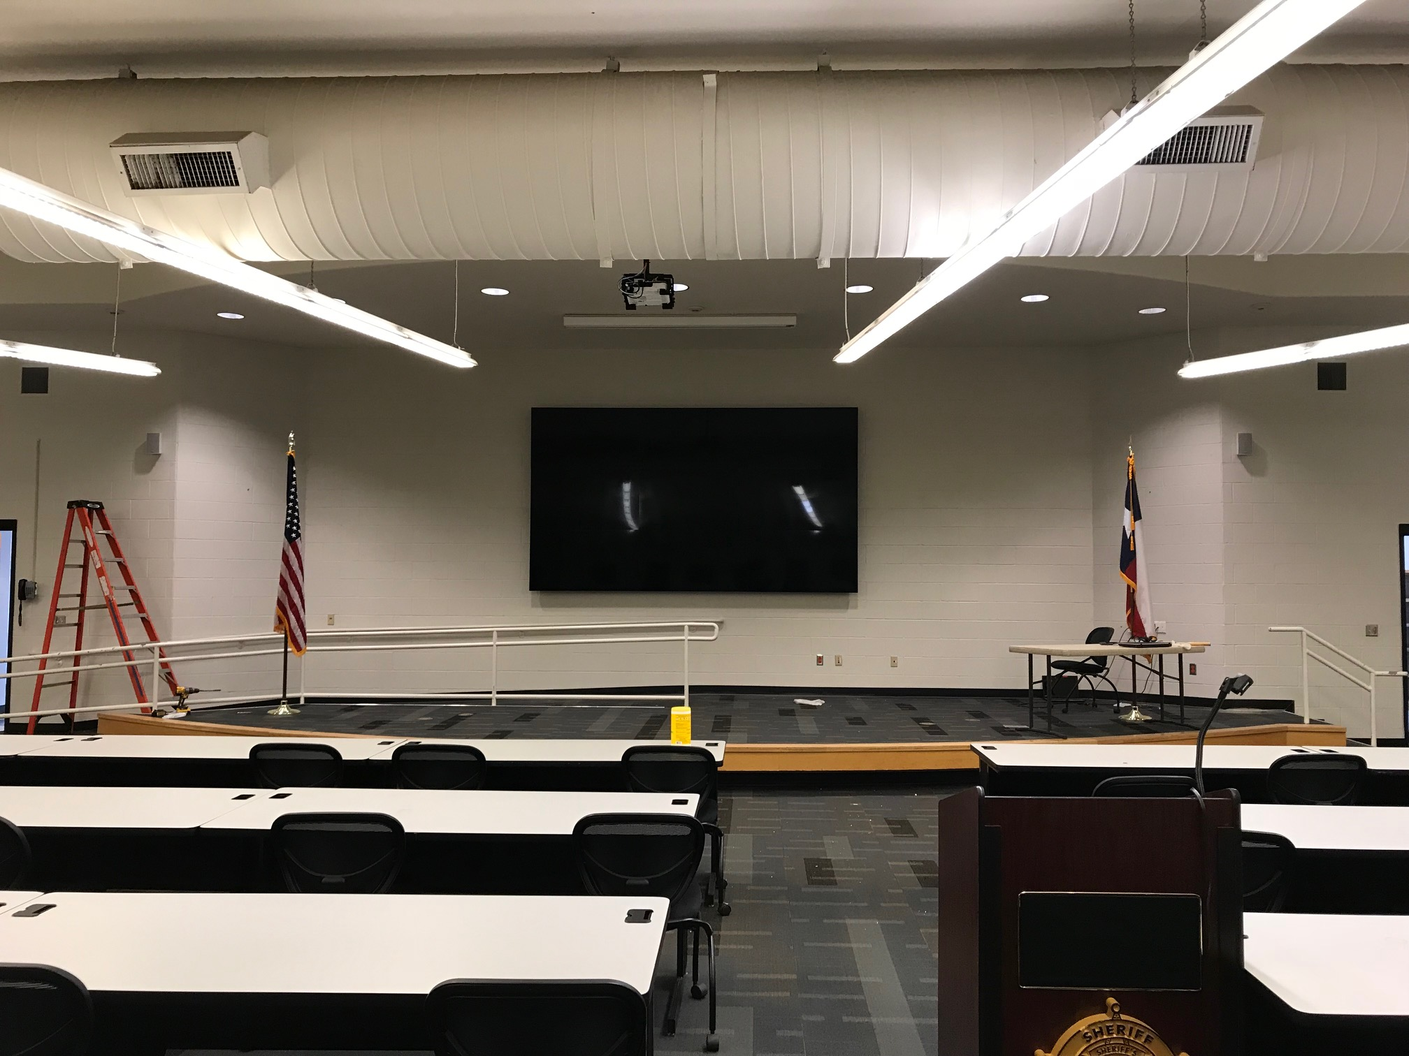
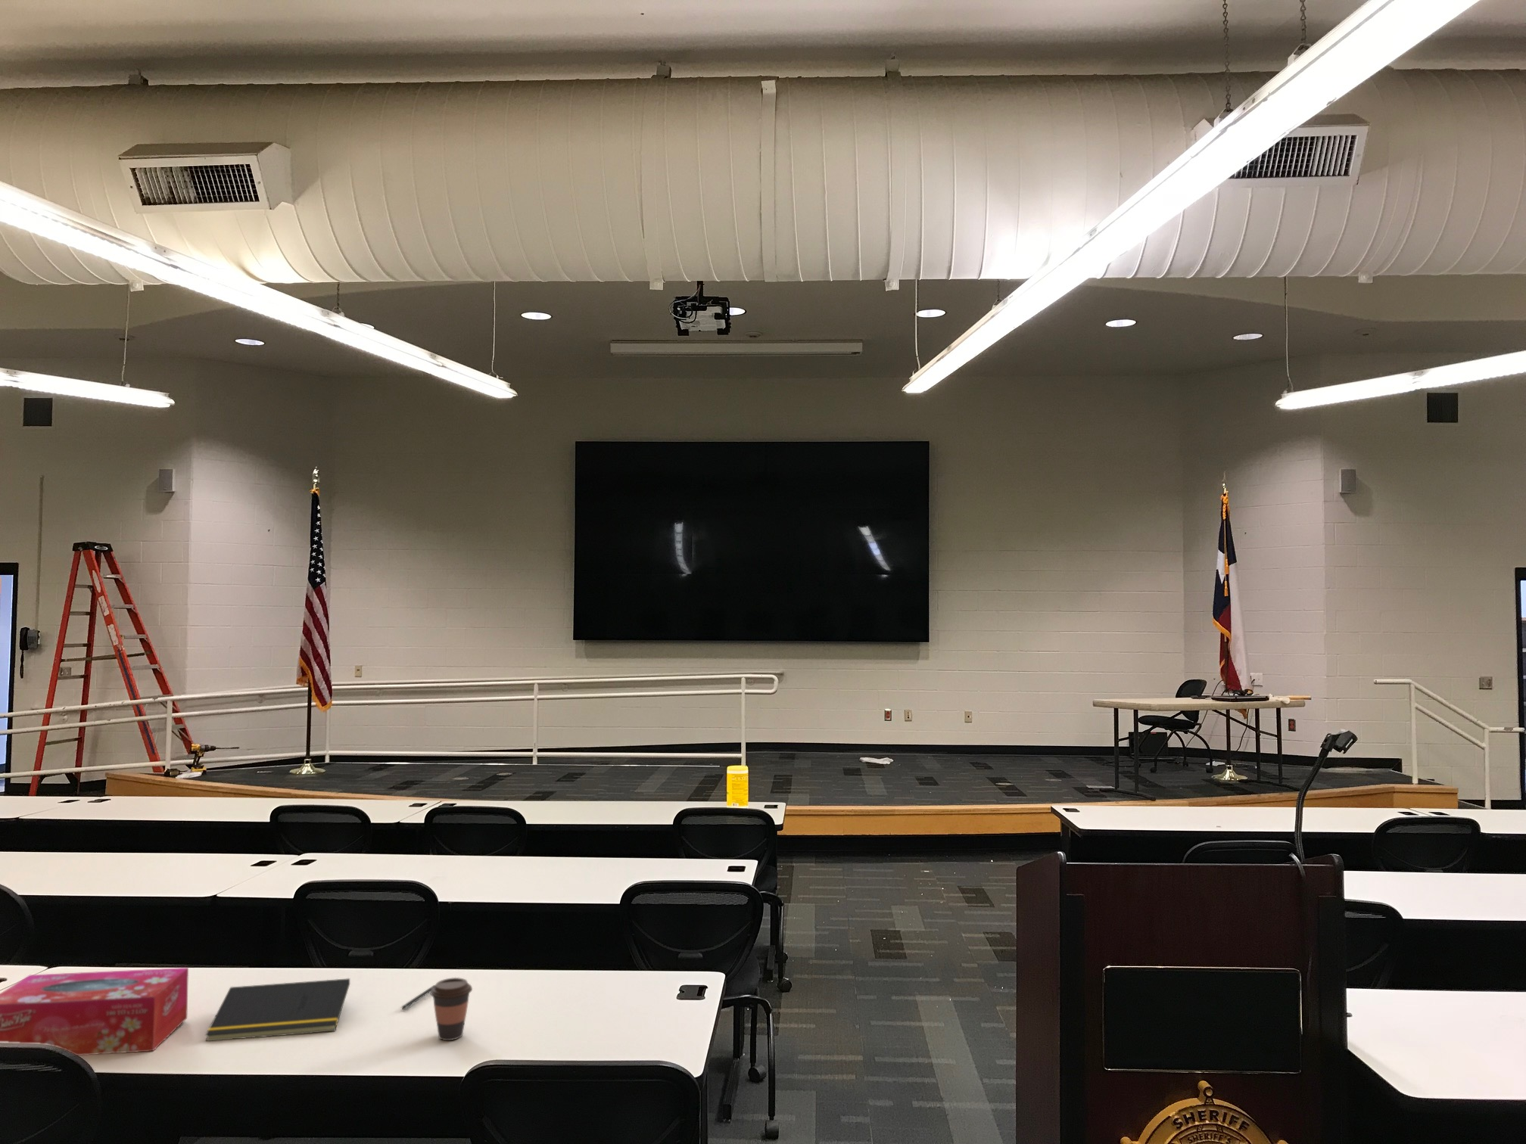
+ tissue box (89, 1012)
+ notepad (281, 1008)
+ coffee cup (451, 1009)
+ pen (421, 996)
